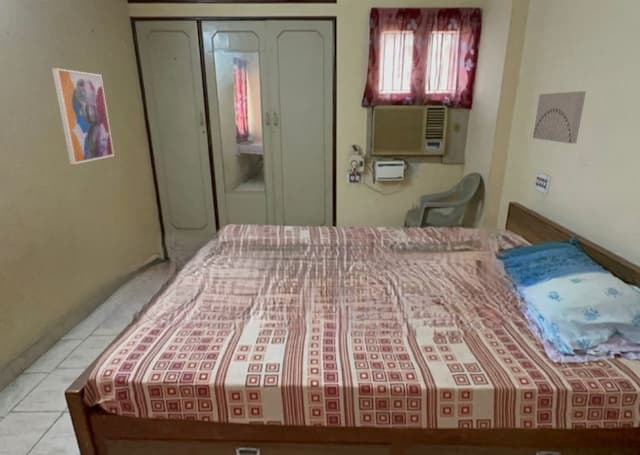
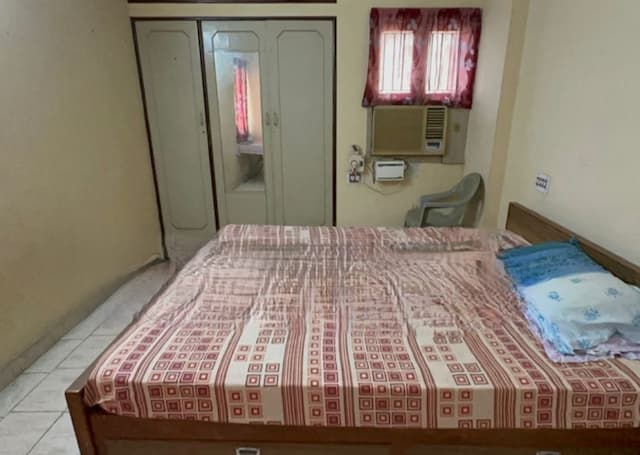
- wall art (556, 117)
- wall art (86, 117)
